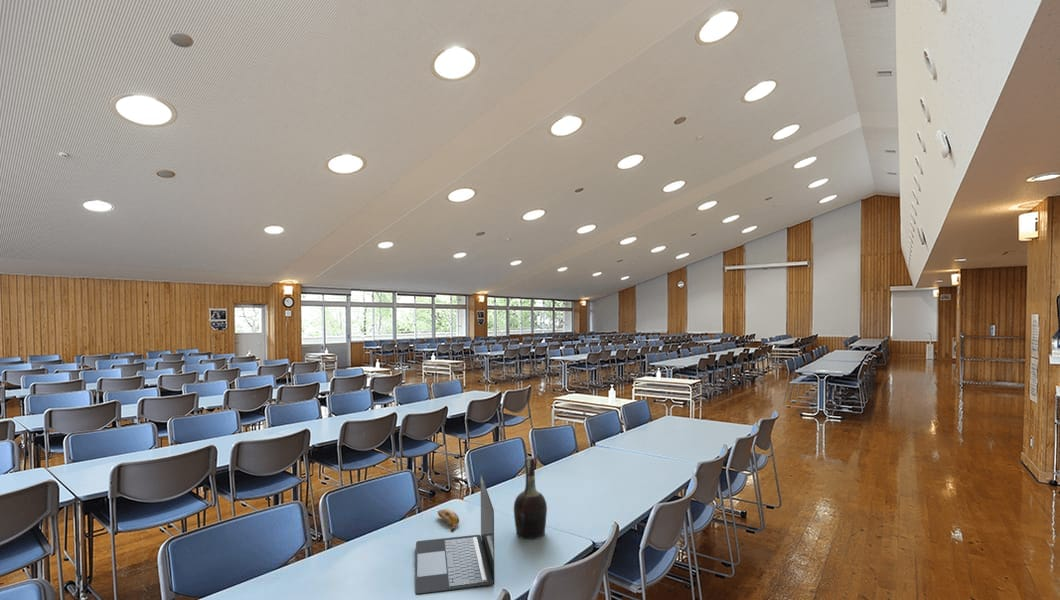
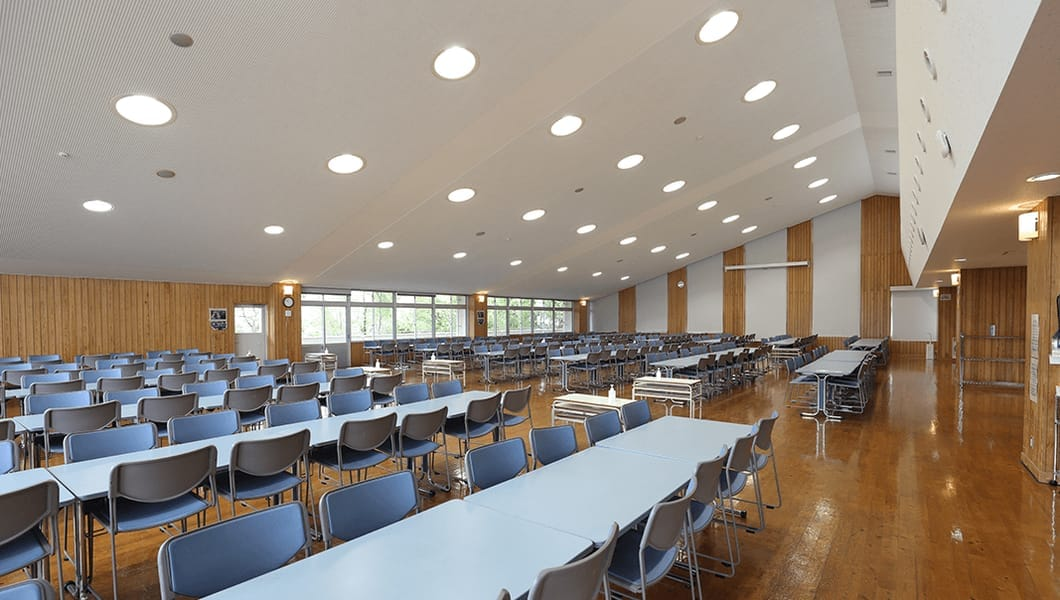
- laptop (452, 537)
- cognac bottle (530, 495)
- banana (449, 517)
